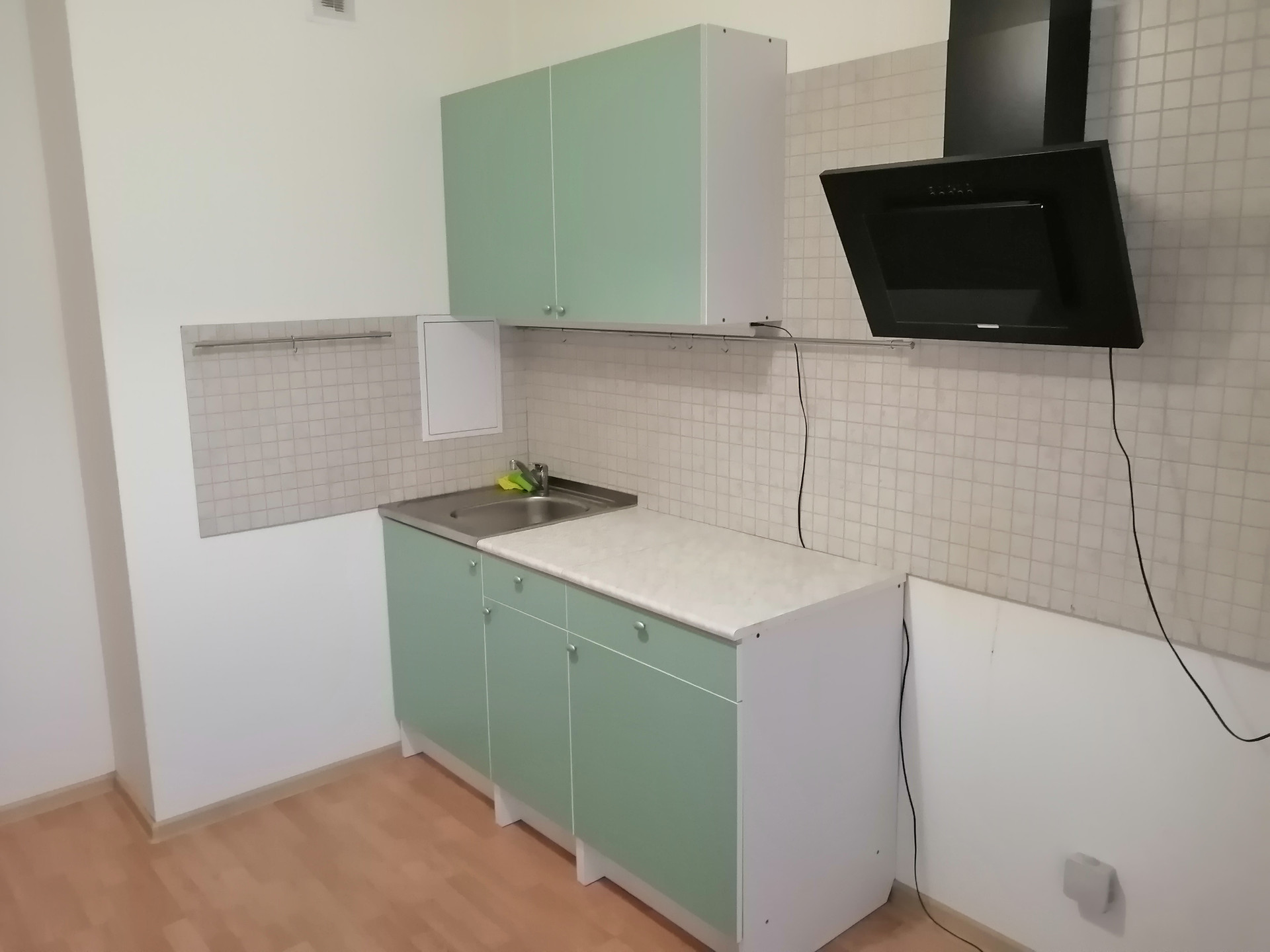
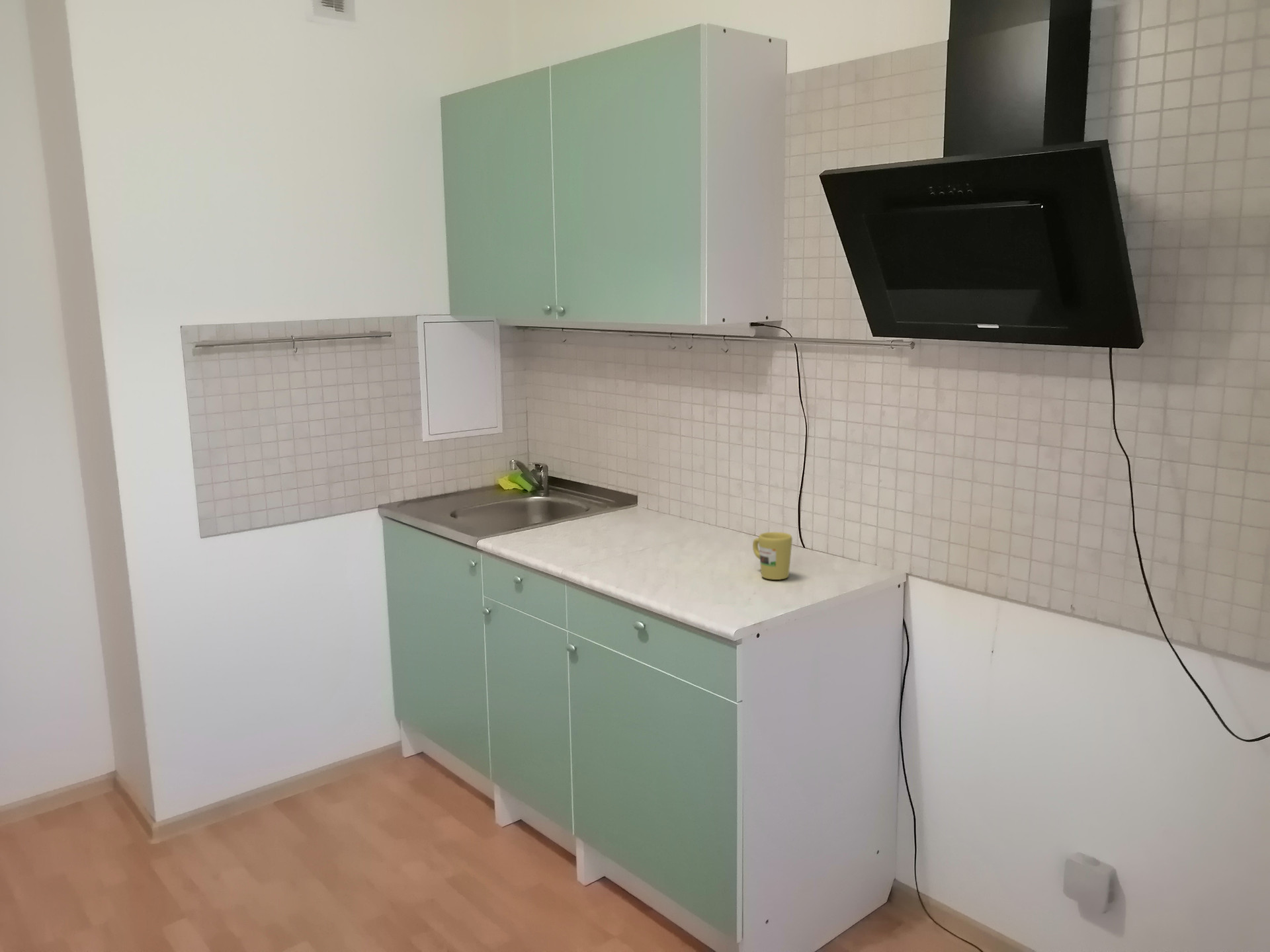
+ mug (769, 554)
